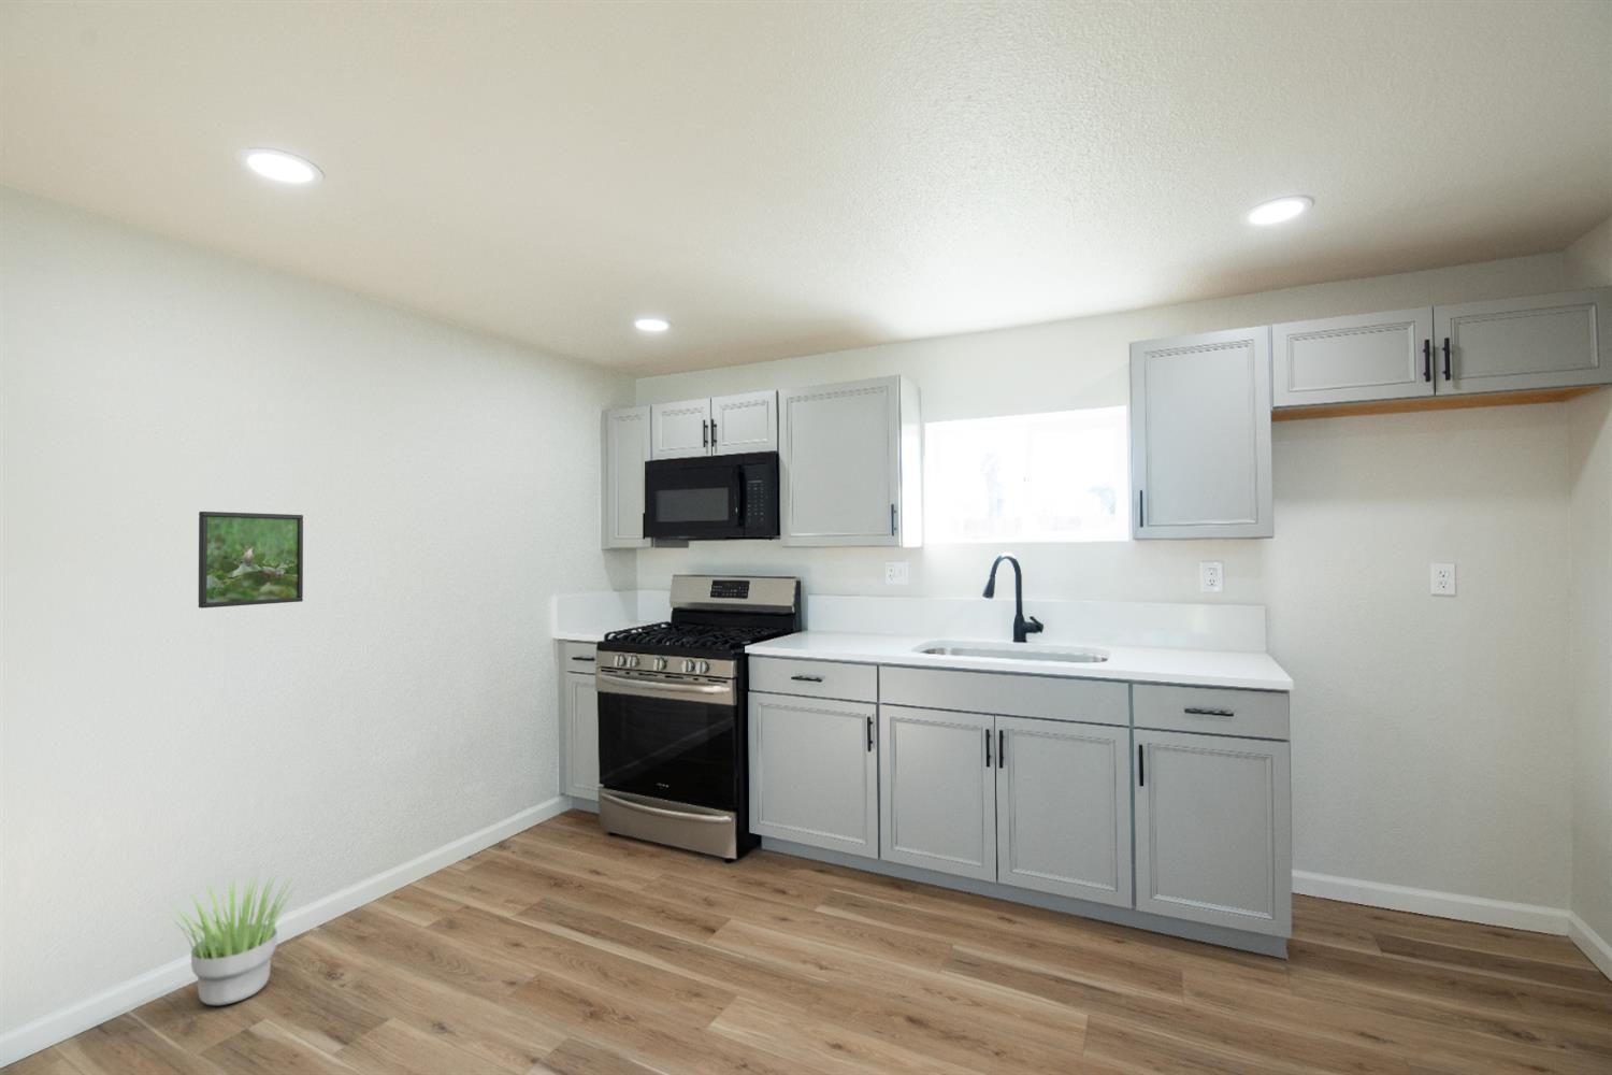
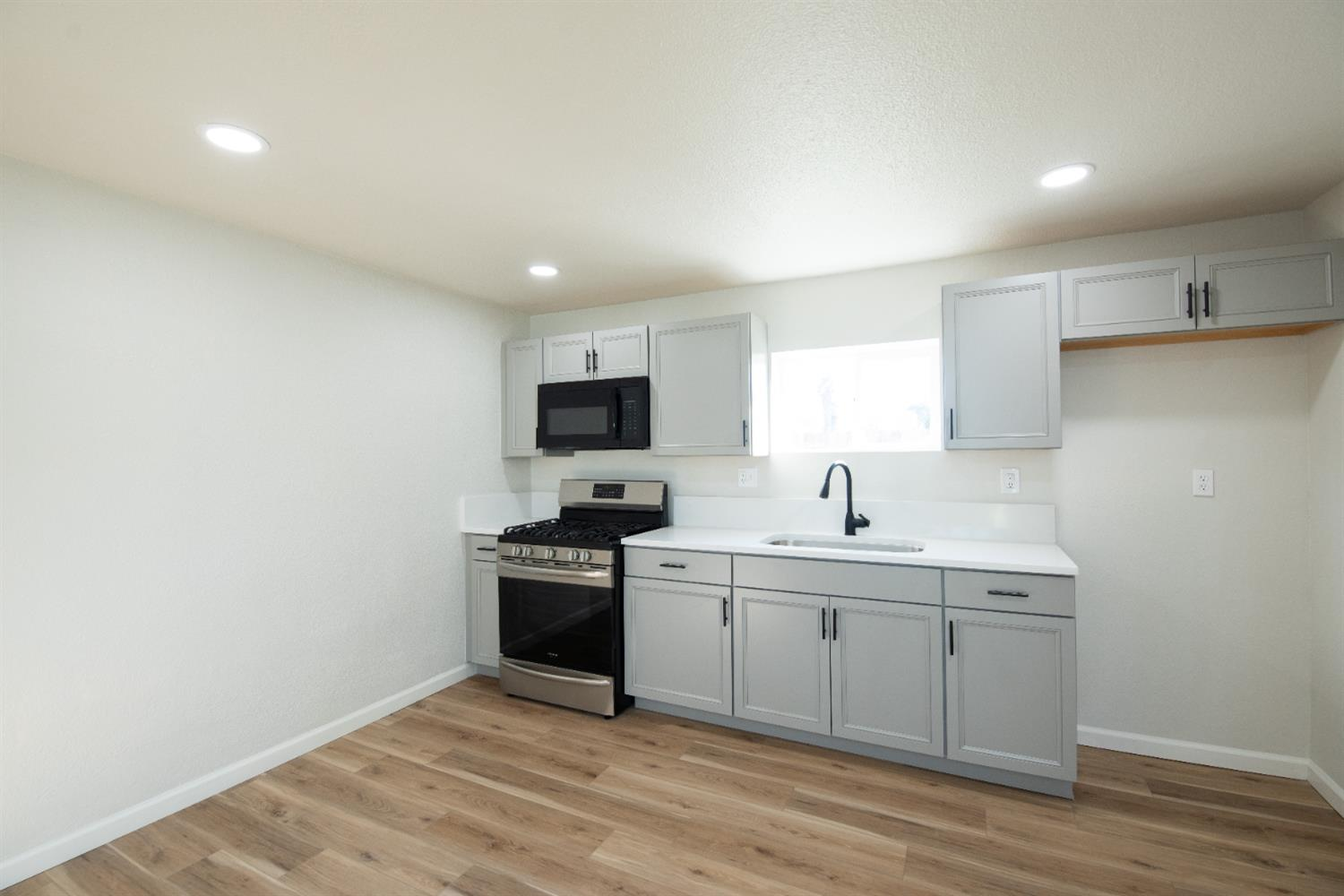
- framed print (253, 558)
- potted plant (234, 943)
